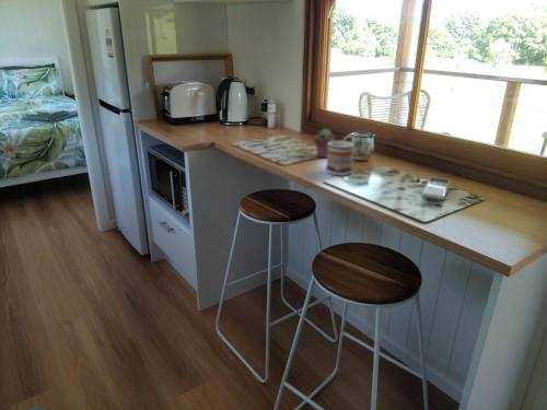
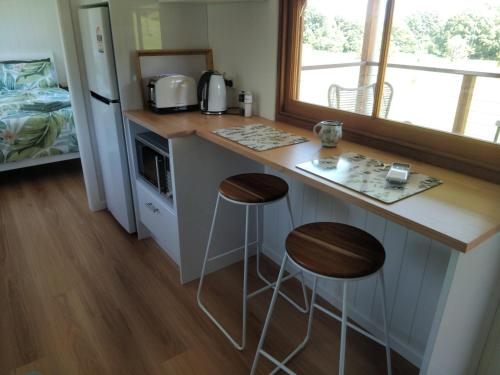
- mug (339, 156)
- potted succulent (324, 142)
